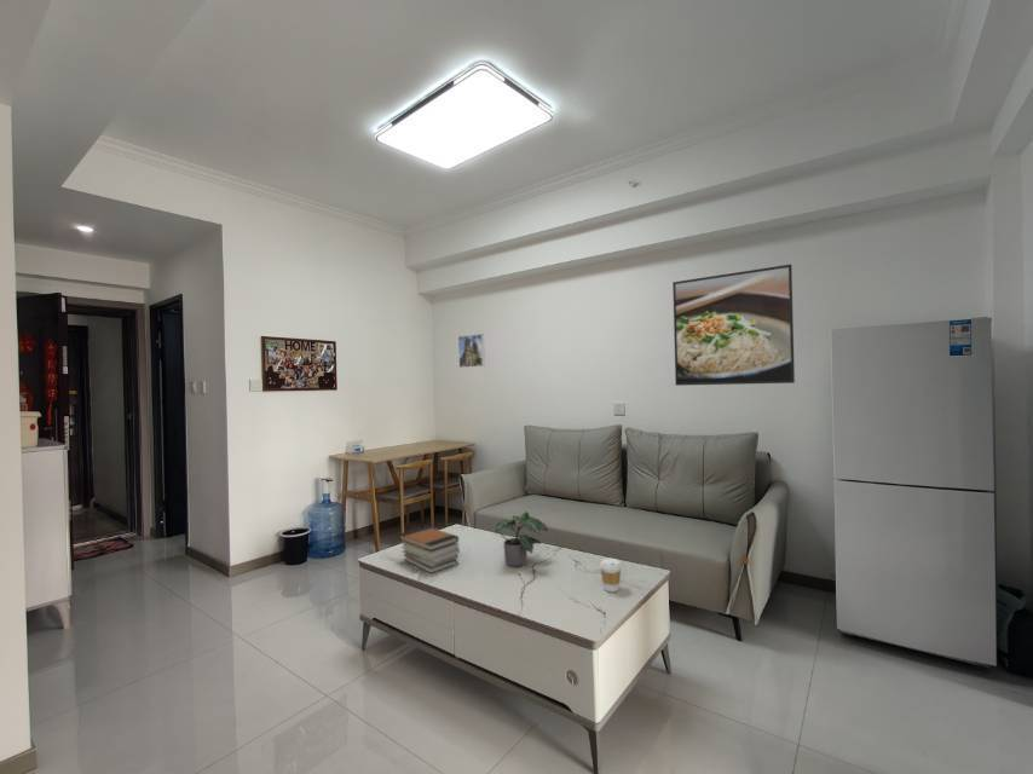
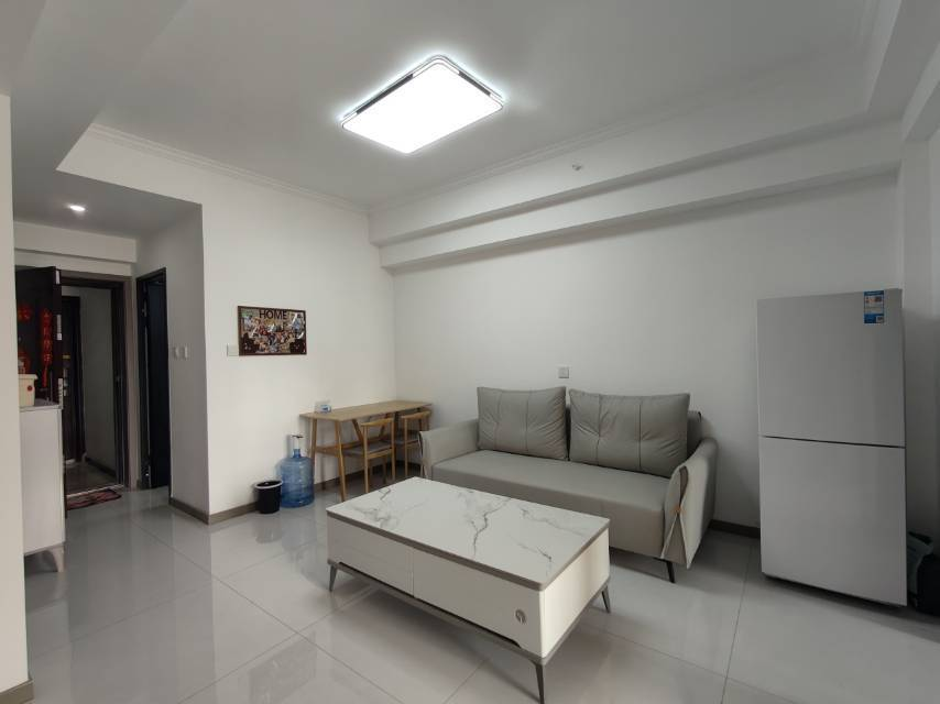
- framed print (729, 329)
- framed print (471, 351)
- book stack (429, 548)
- potted plant (520, 538)
- coffee cup (611, 574)
